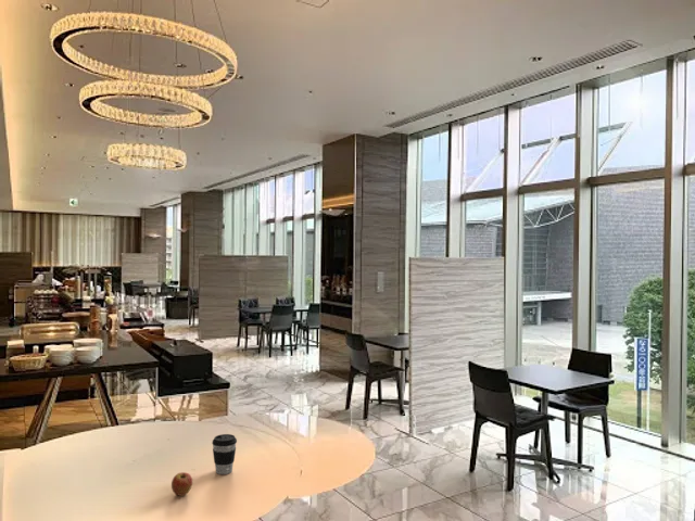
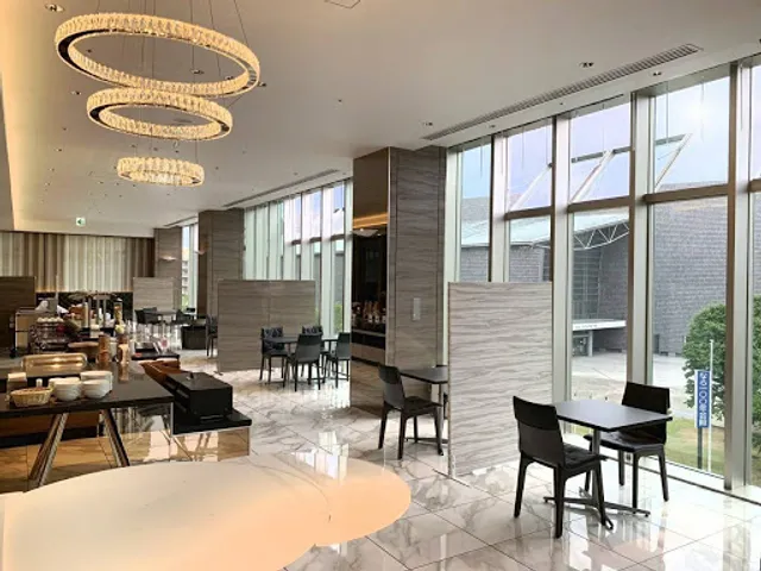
- coffee cup (224, 454)
- fruit (181, 482)
